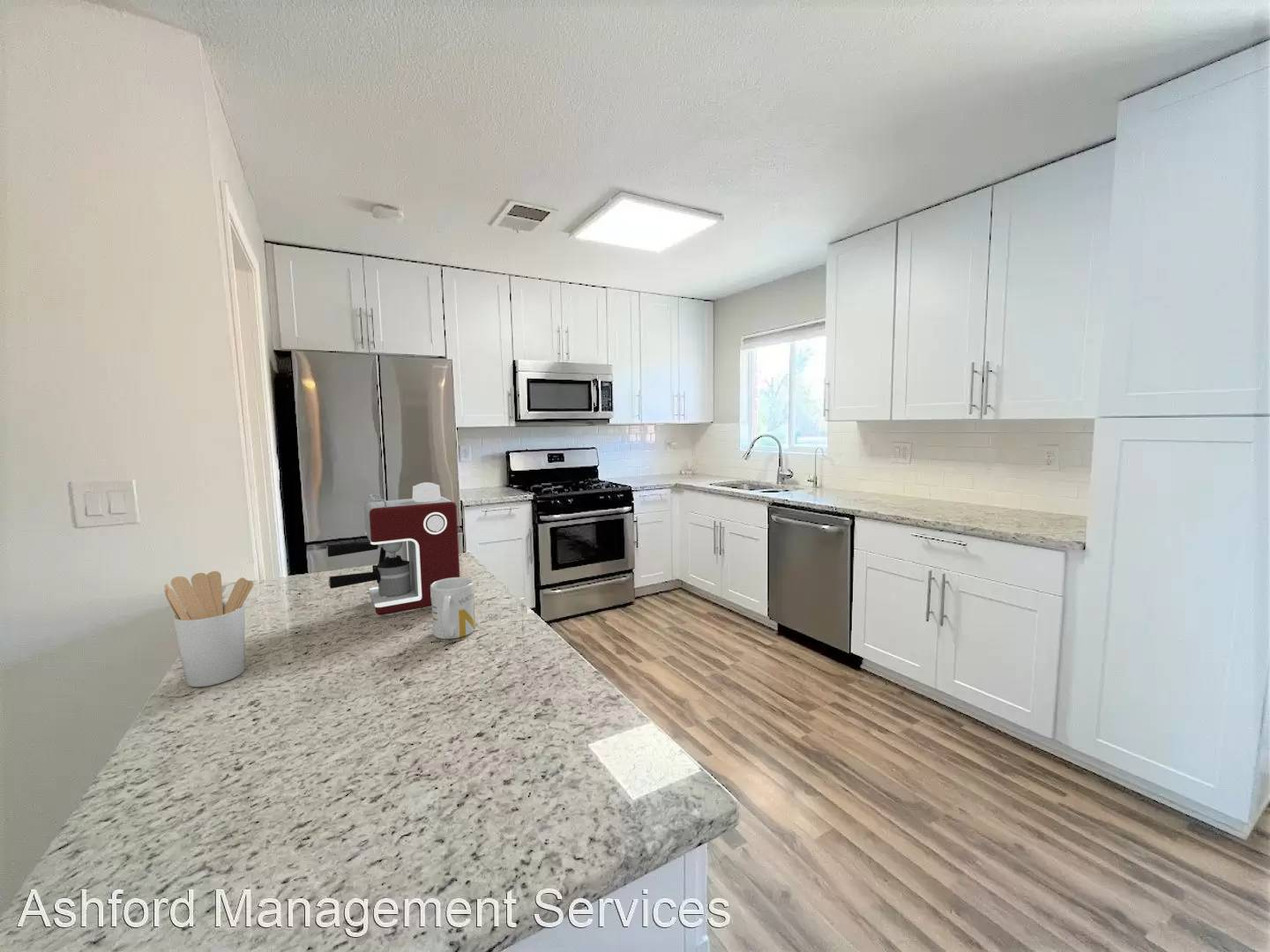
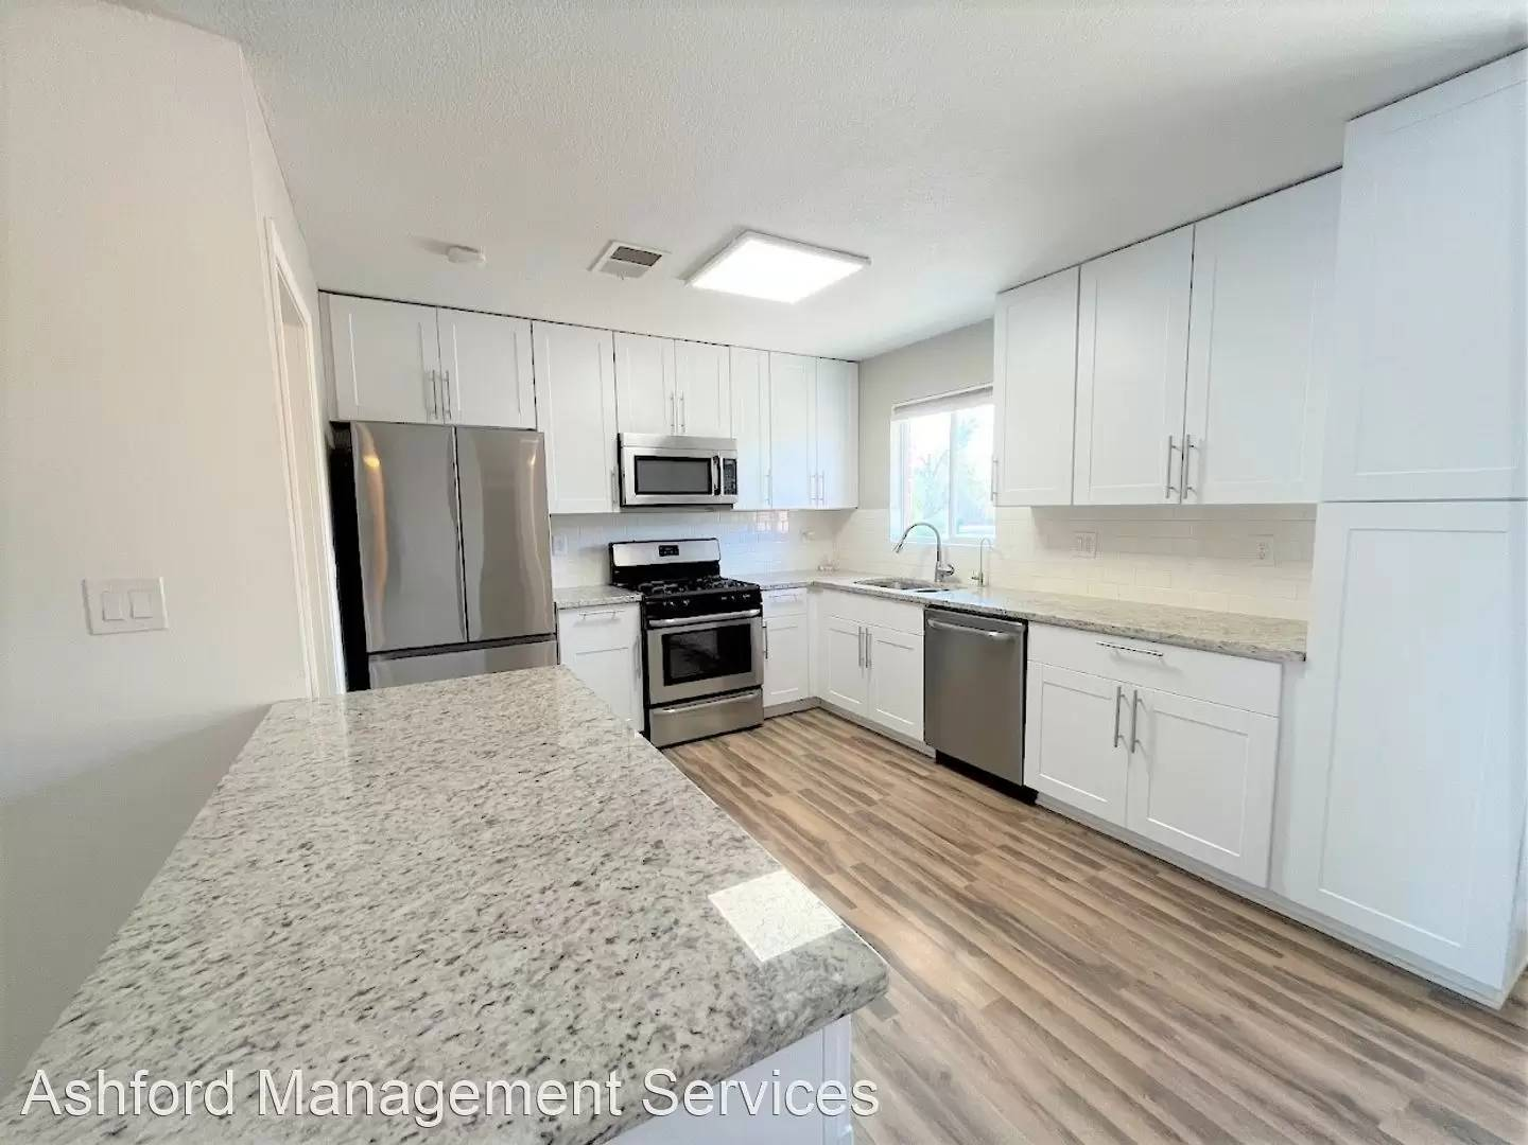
- utensil holder (207, 623)
- mug (455, 609)
- coffee maker (392, 545)
